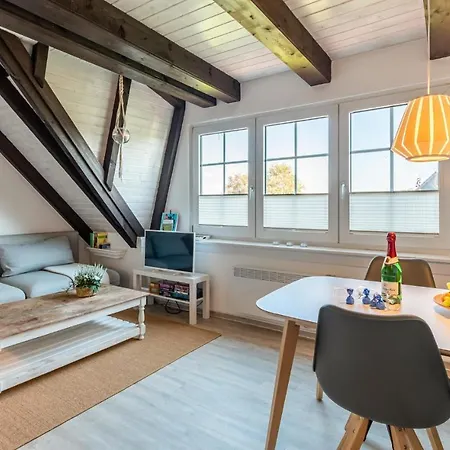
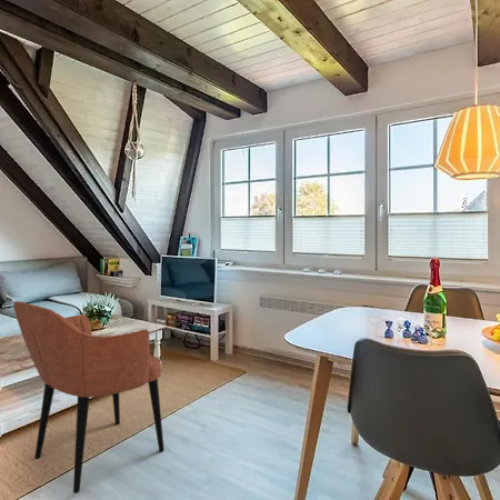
+ armchair (91, 378)
